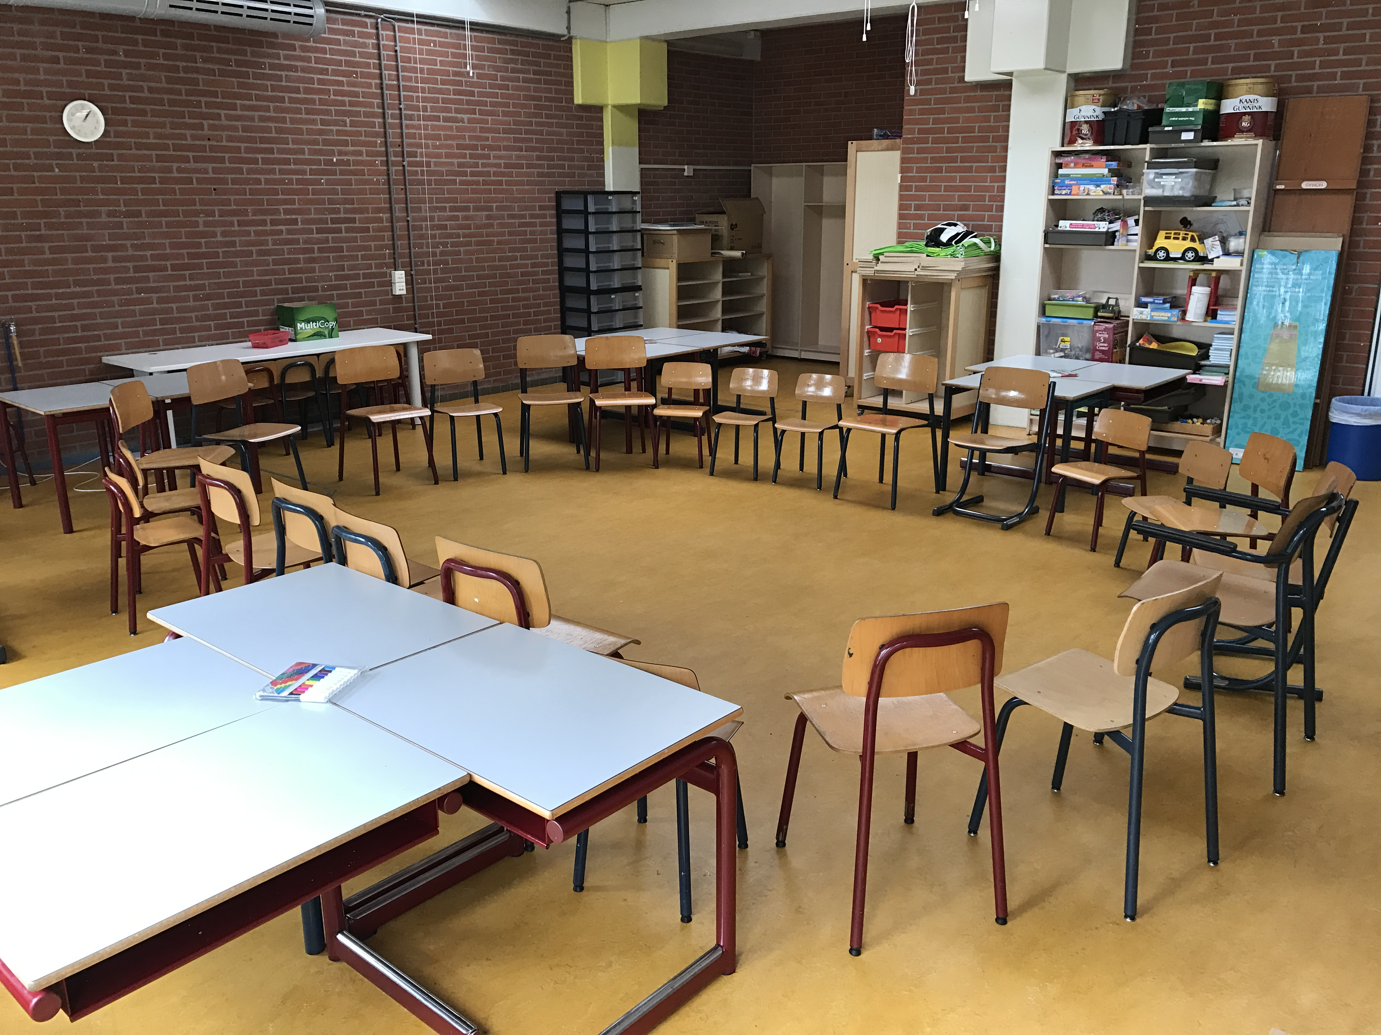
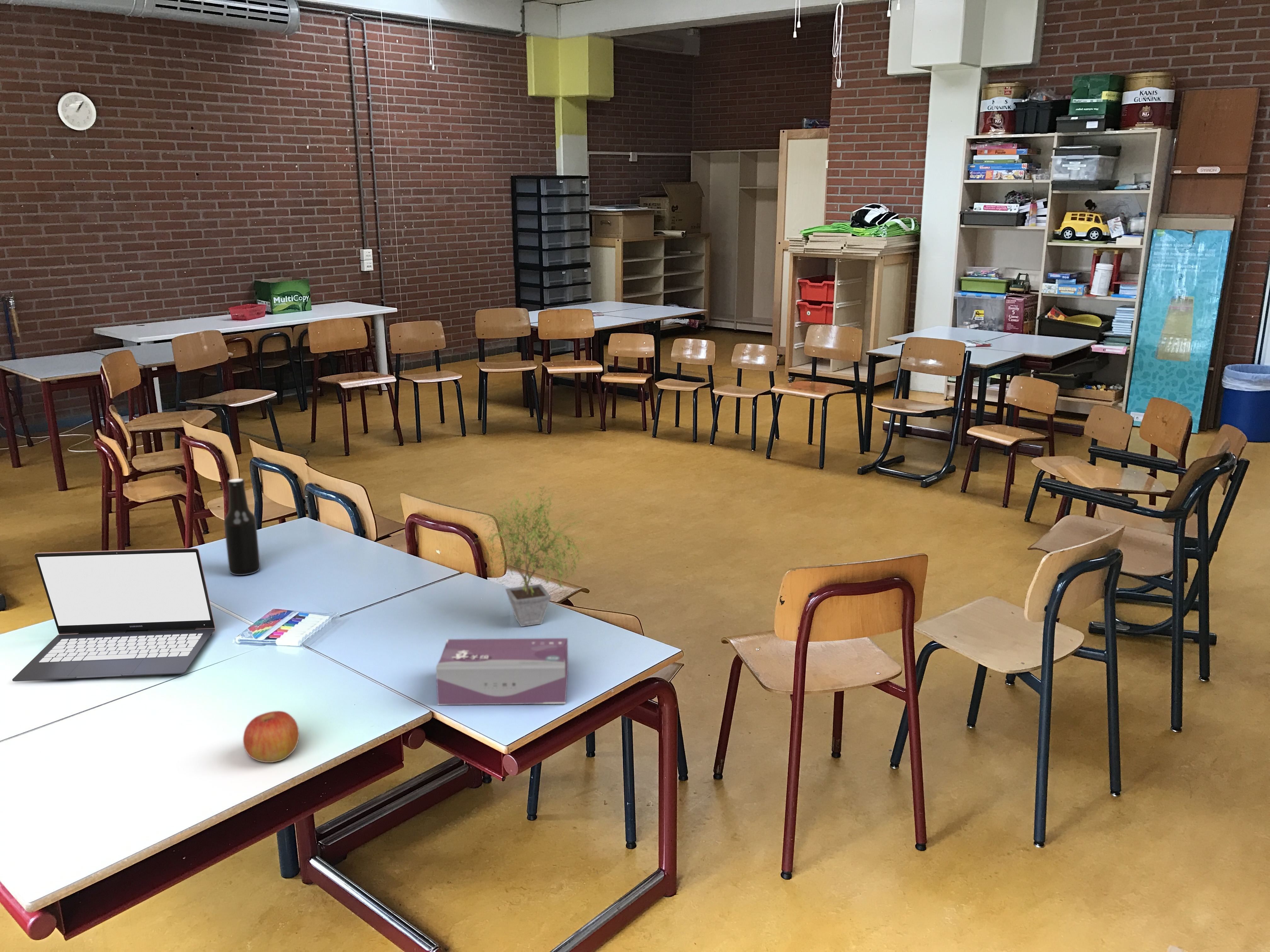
+ tissue box (505, 669)
+ apple (271, 735)
+ potted plant (532, 551)
+ laptop (113, 608)
+ beer bottle (240, 526)
